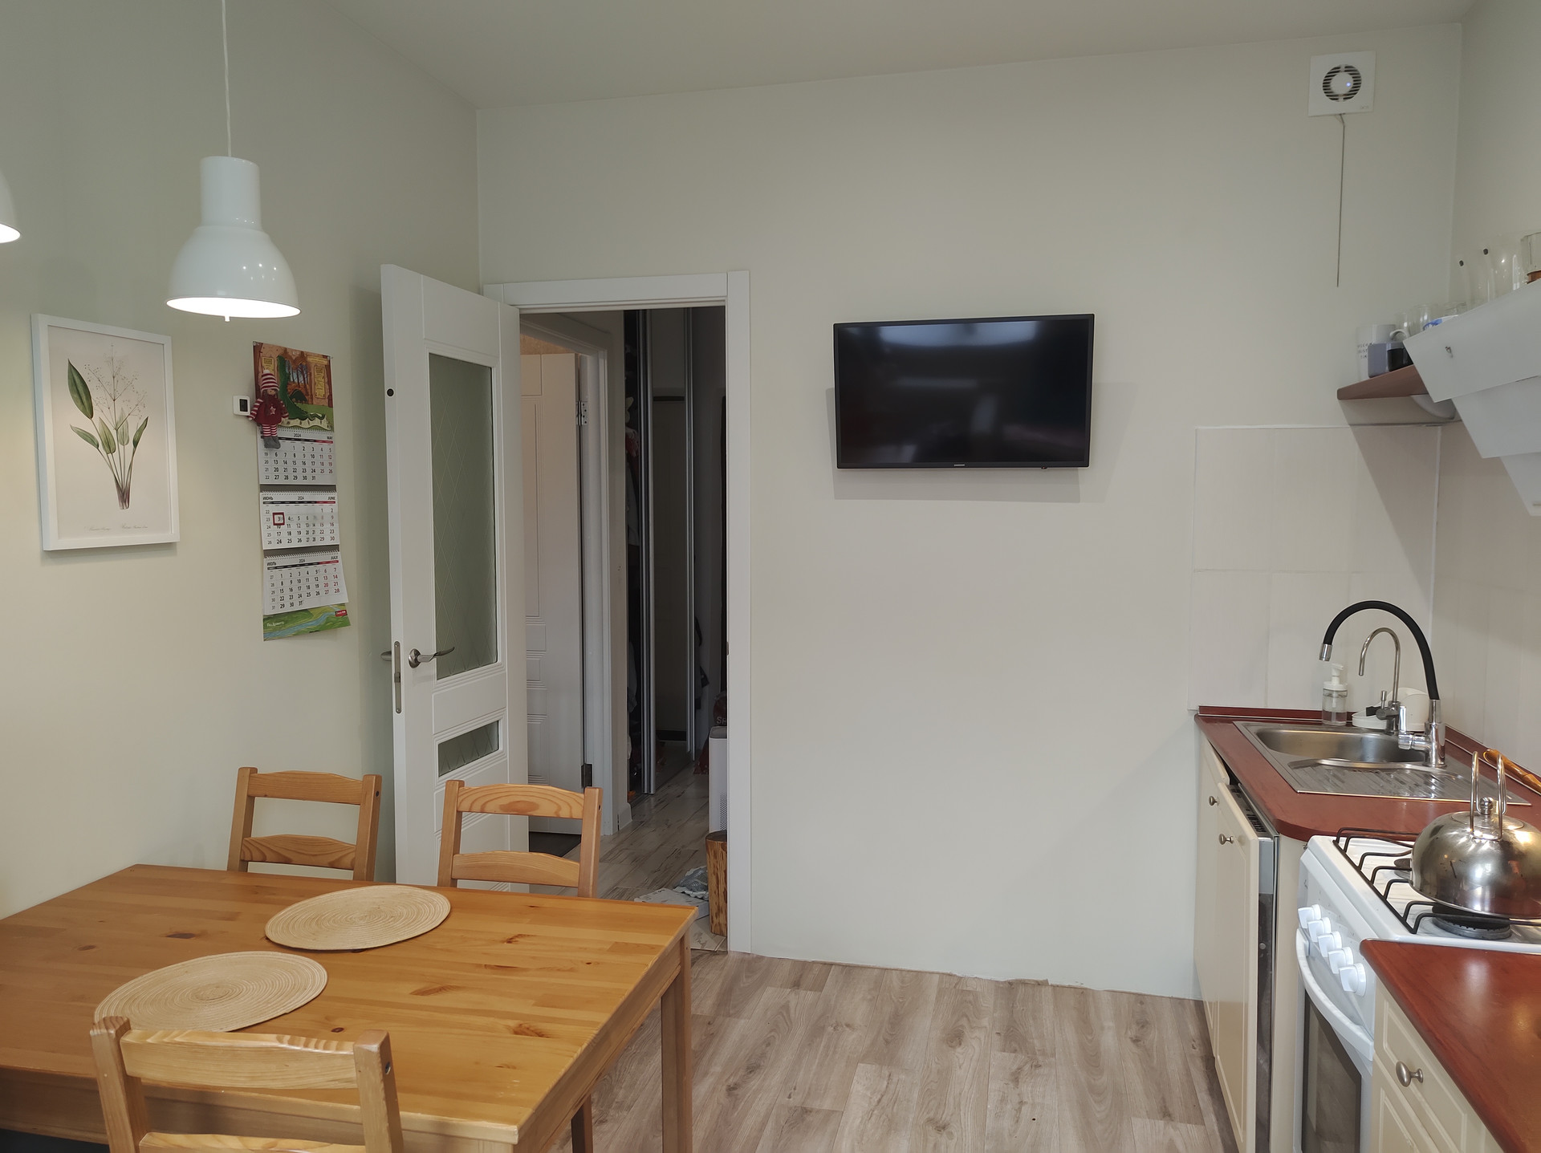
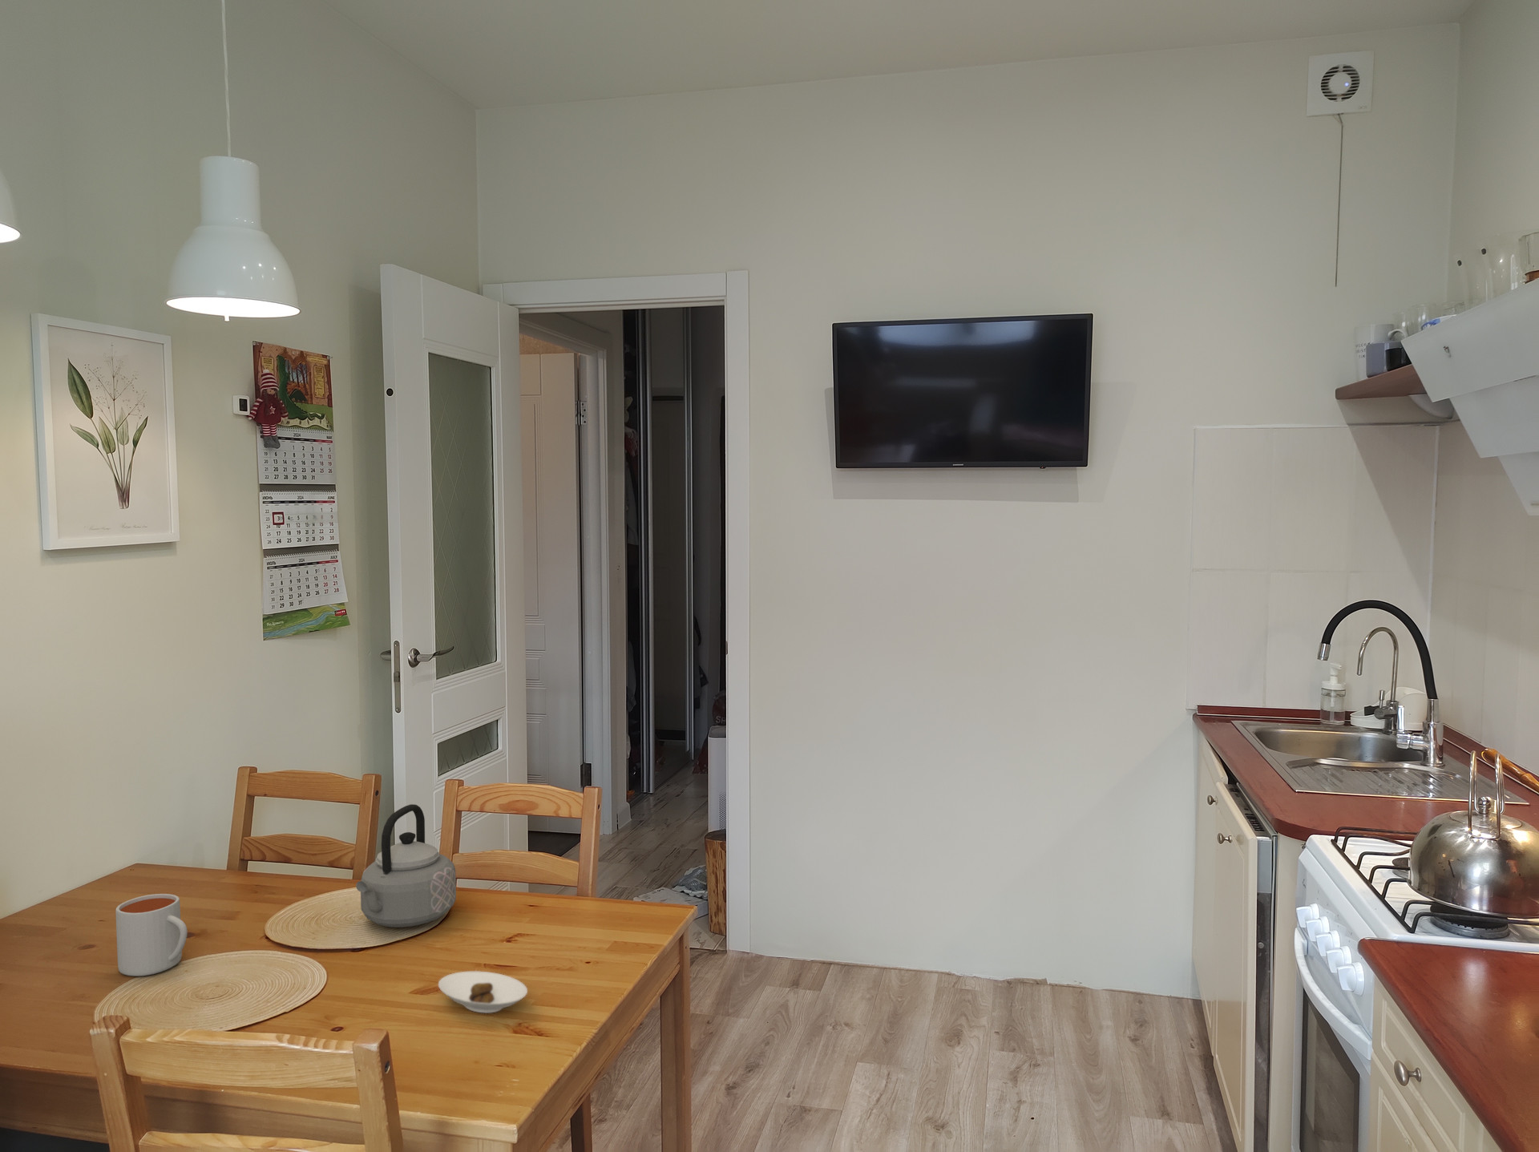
+ teapot (400, 868)
+ saucer (483, 993)
+ mug (156, 935)
